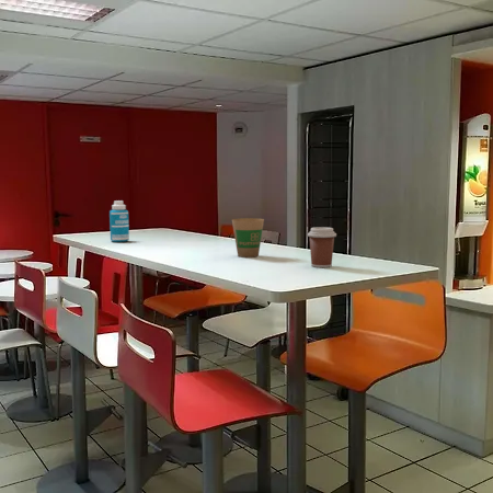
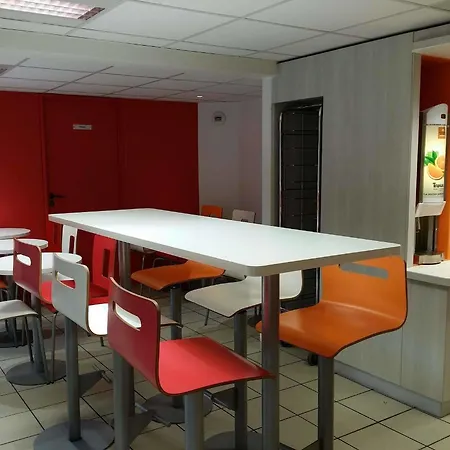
- coffee cup (321, 246)
- bottle (118, 220)
- paper cup (248, 237)
